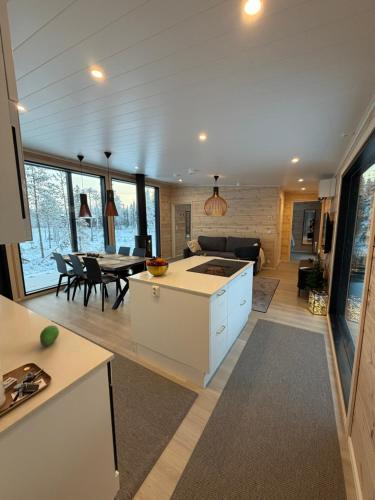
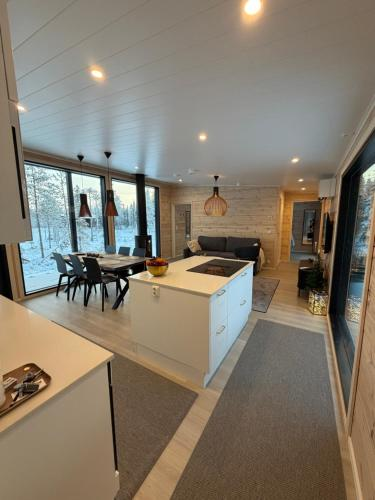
- fruit (49, 335)
